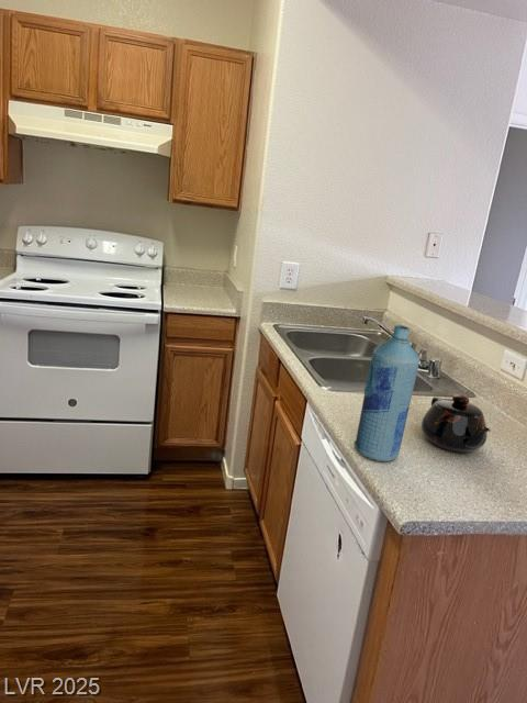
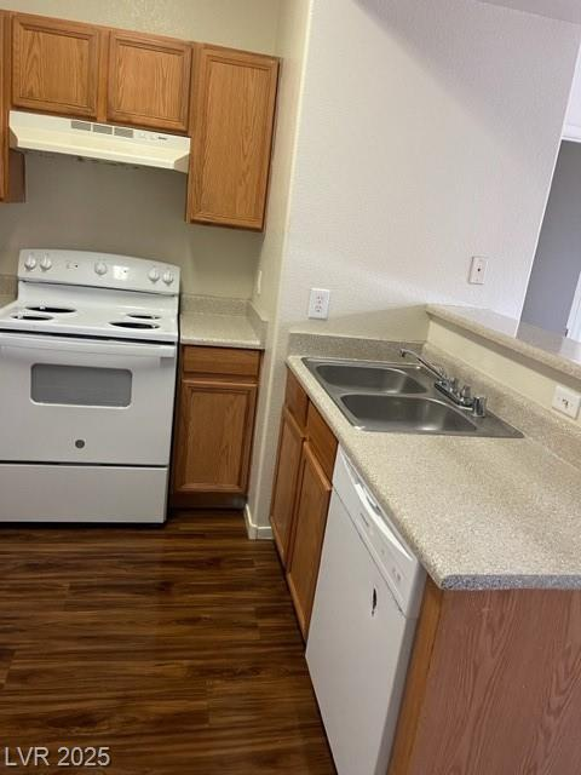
- teapot (457, 421)
- bottle (388, 391)
